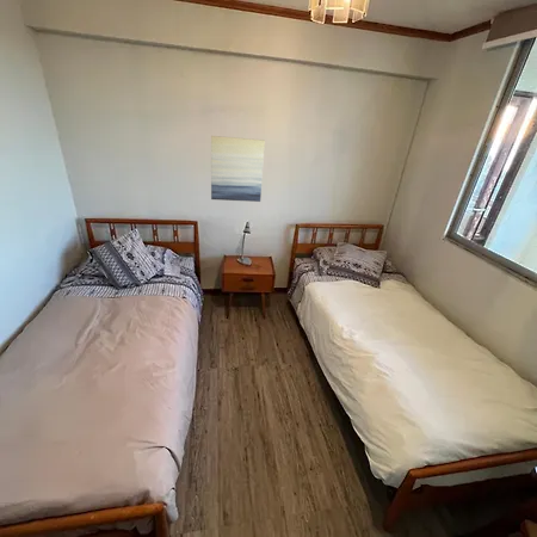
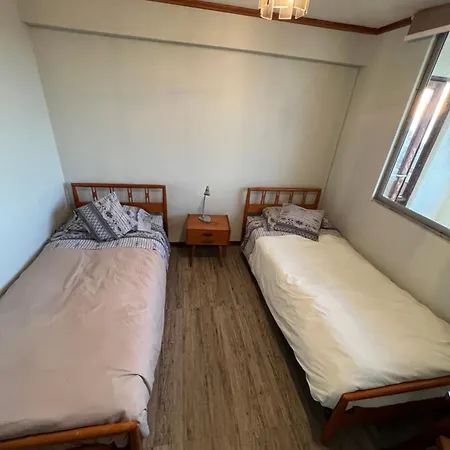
- wall art (236, 169)
